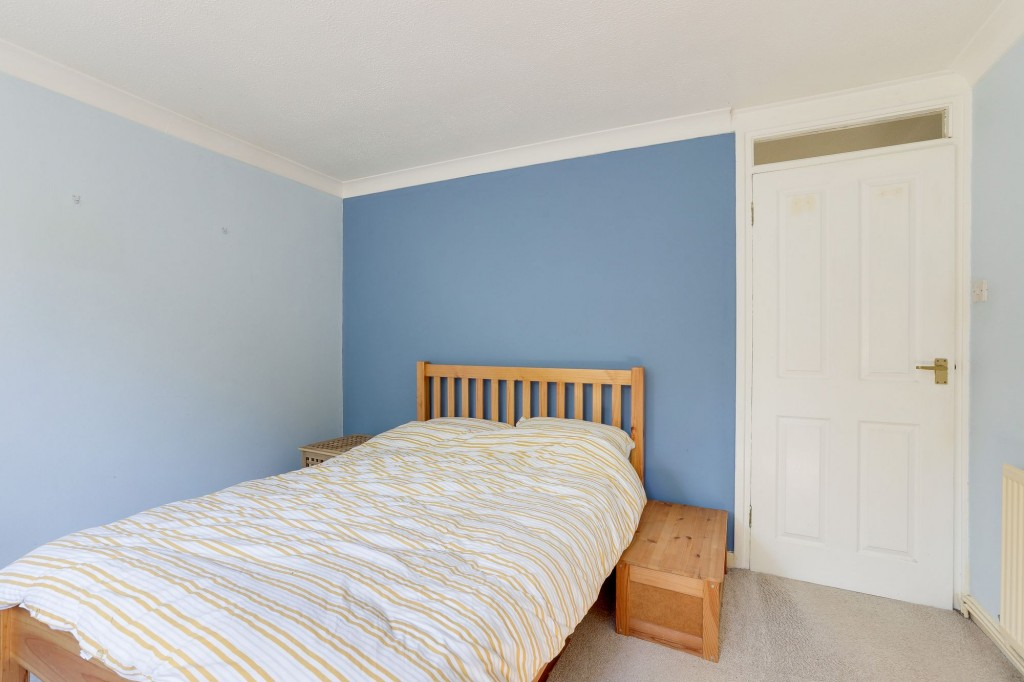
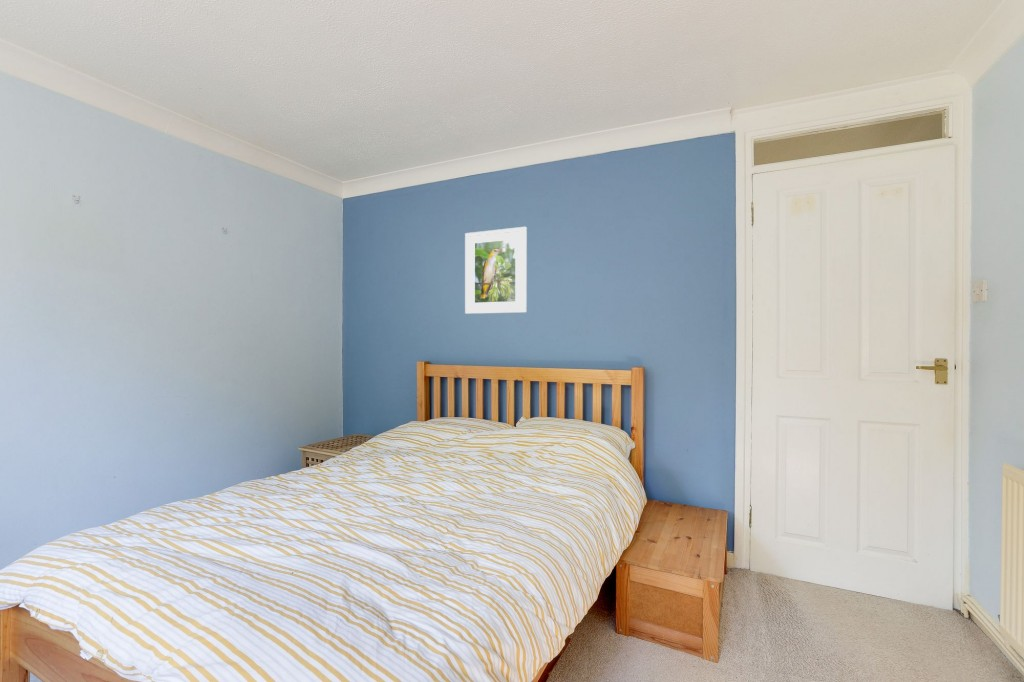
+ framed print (495, 271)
